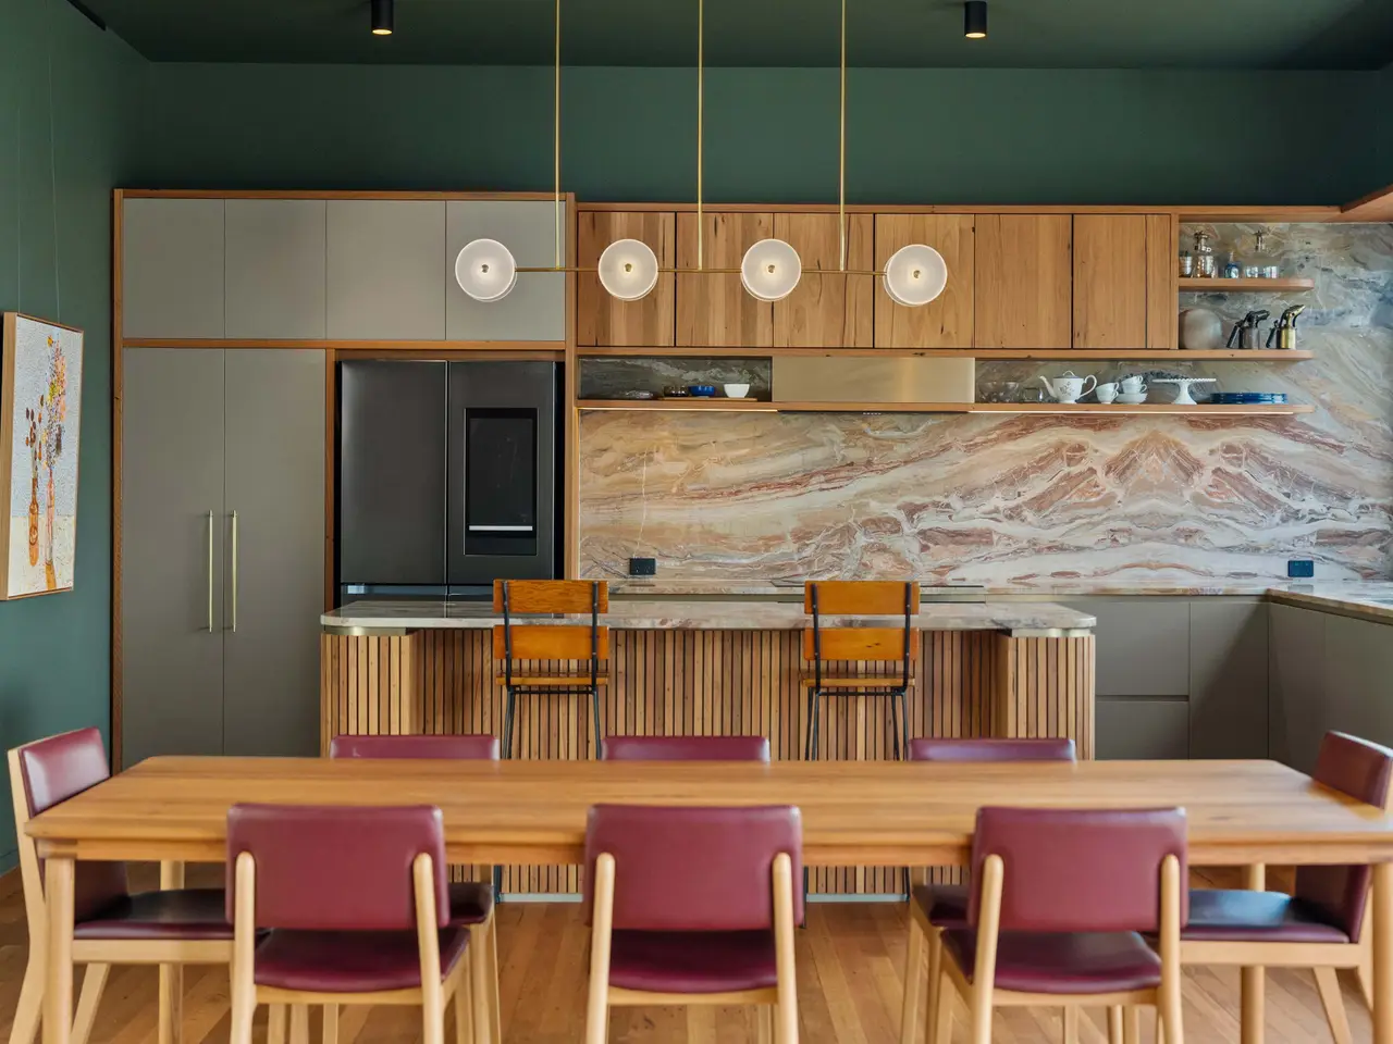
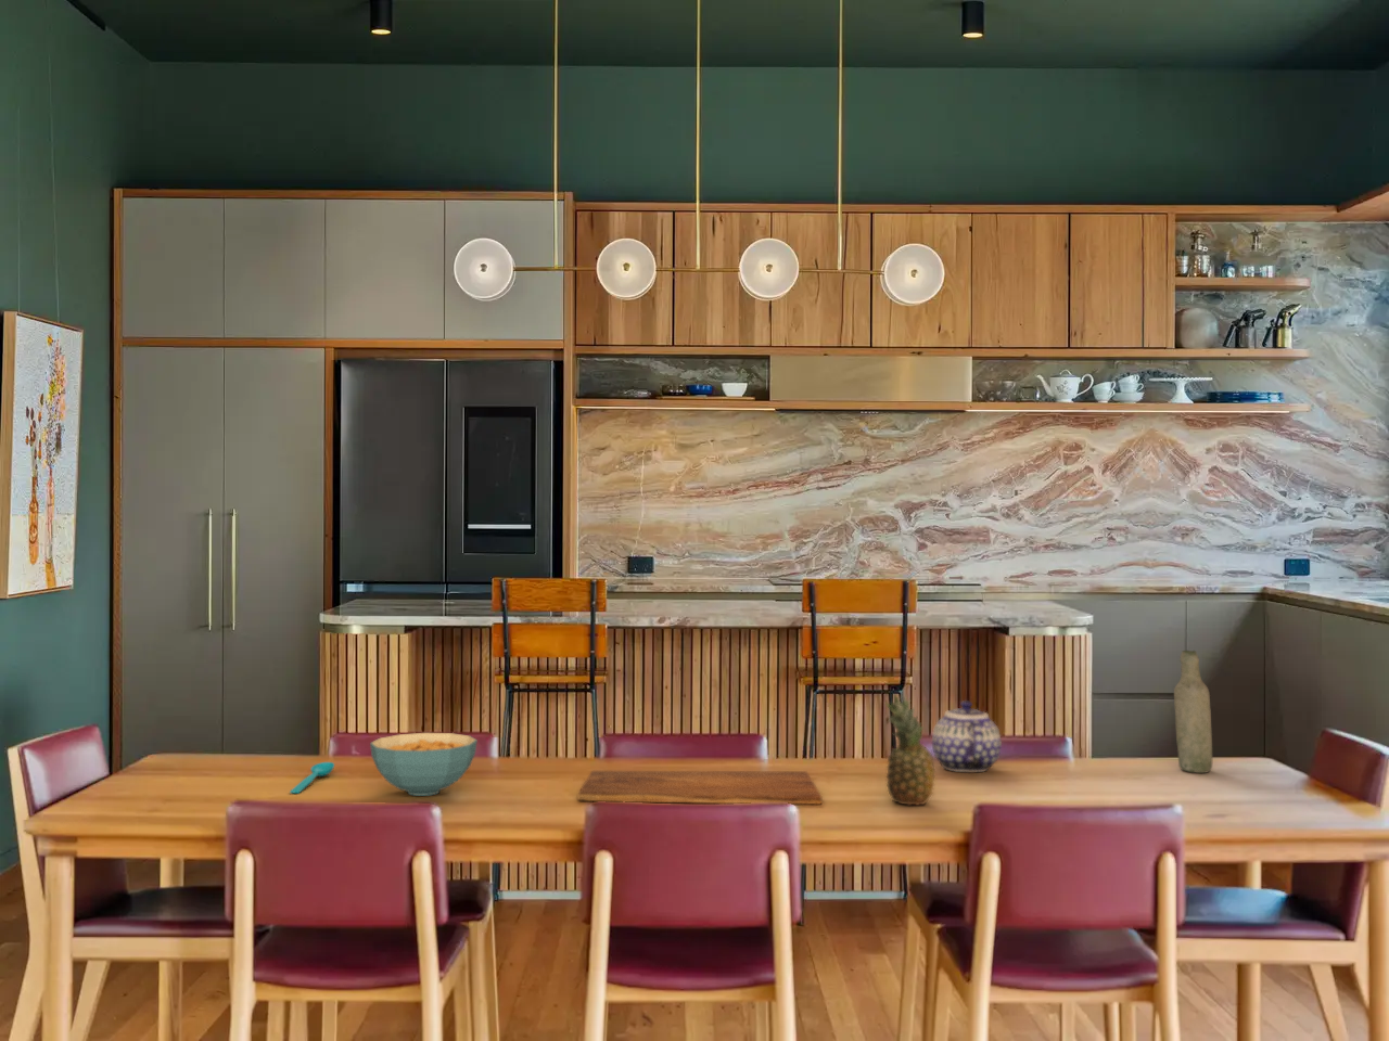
+ cereal bowl (423, 767)
+ fruit (908, 747)
+ bottle (1192, 711)
+ teapot (966, 734)
+ cutting board (699, 786)
+ spoon (312, 776)
